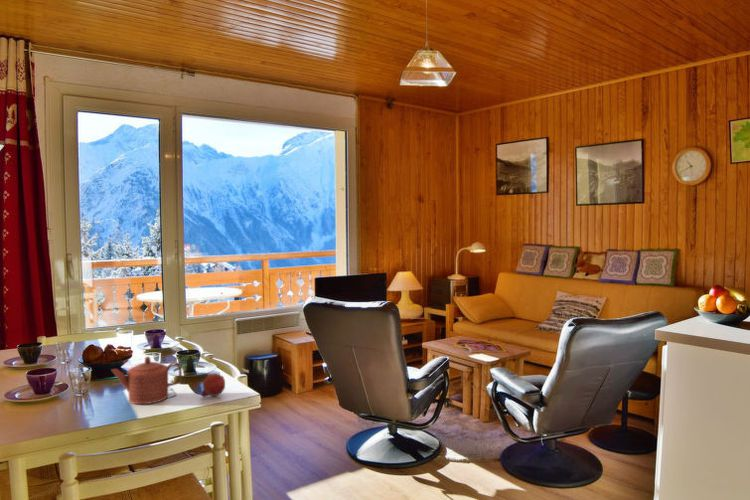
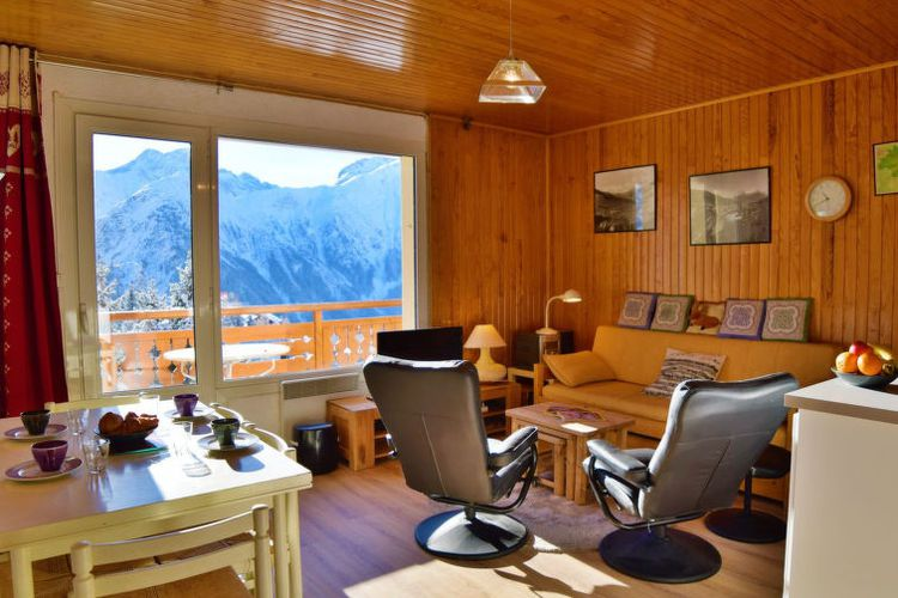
- teapot (147, 377)
- fruit (213, 384)
